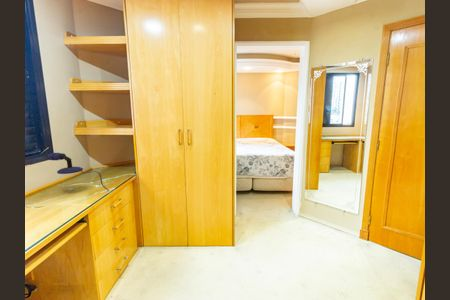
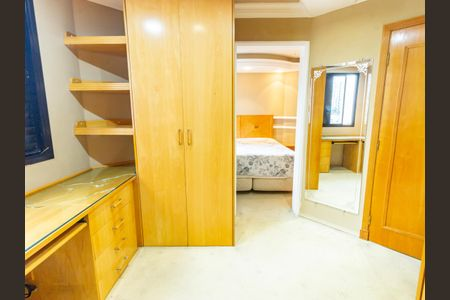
- microphone (78, 171)
